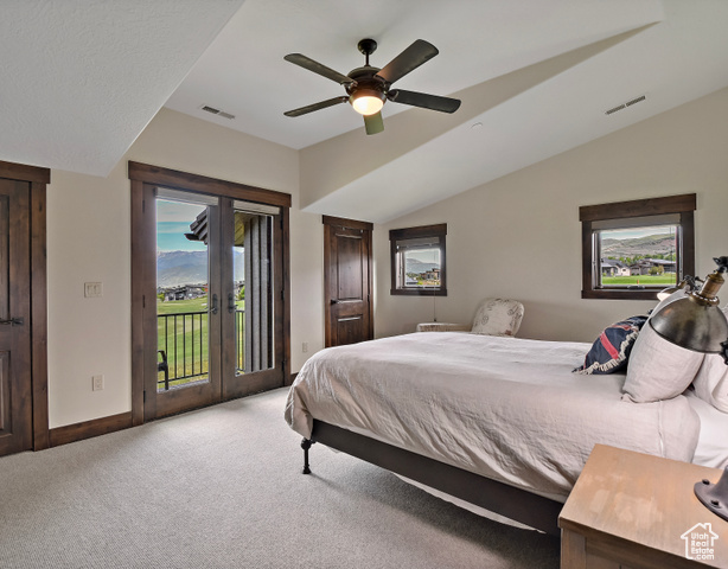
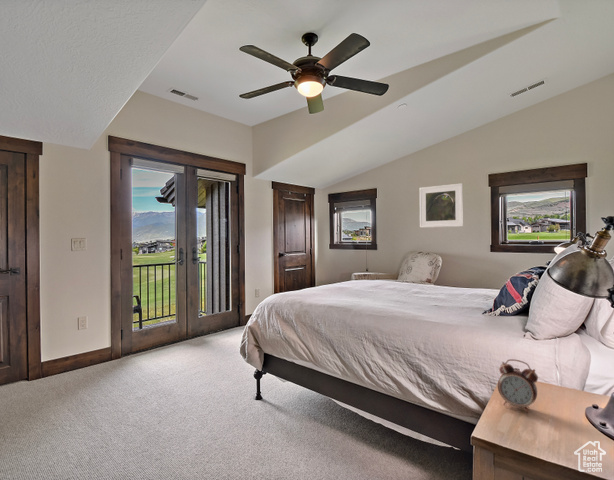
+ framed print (440, 206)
+ alarm clock (517, 383)
